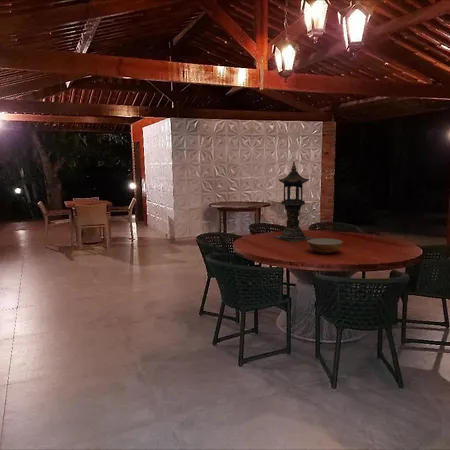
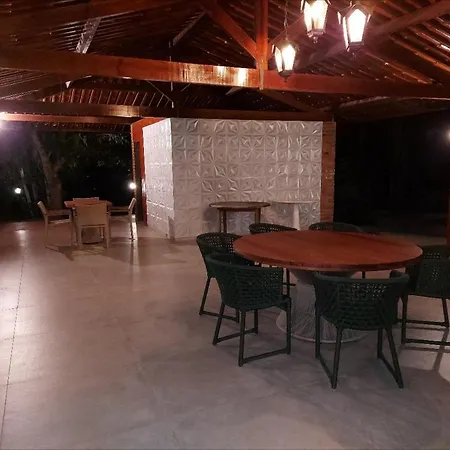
- lantern (293, 200)
- bowl (324, 246)
